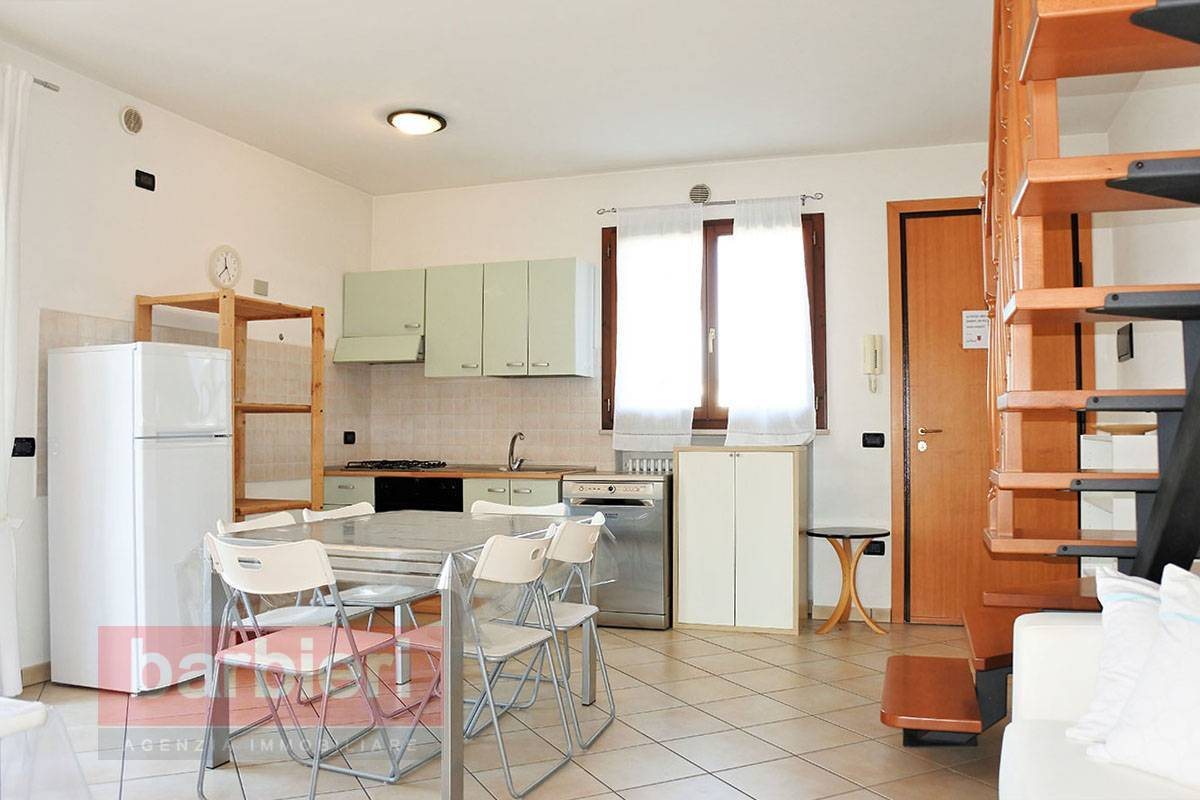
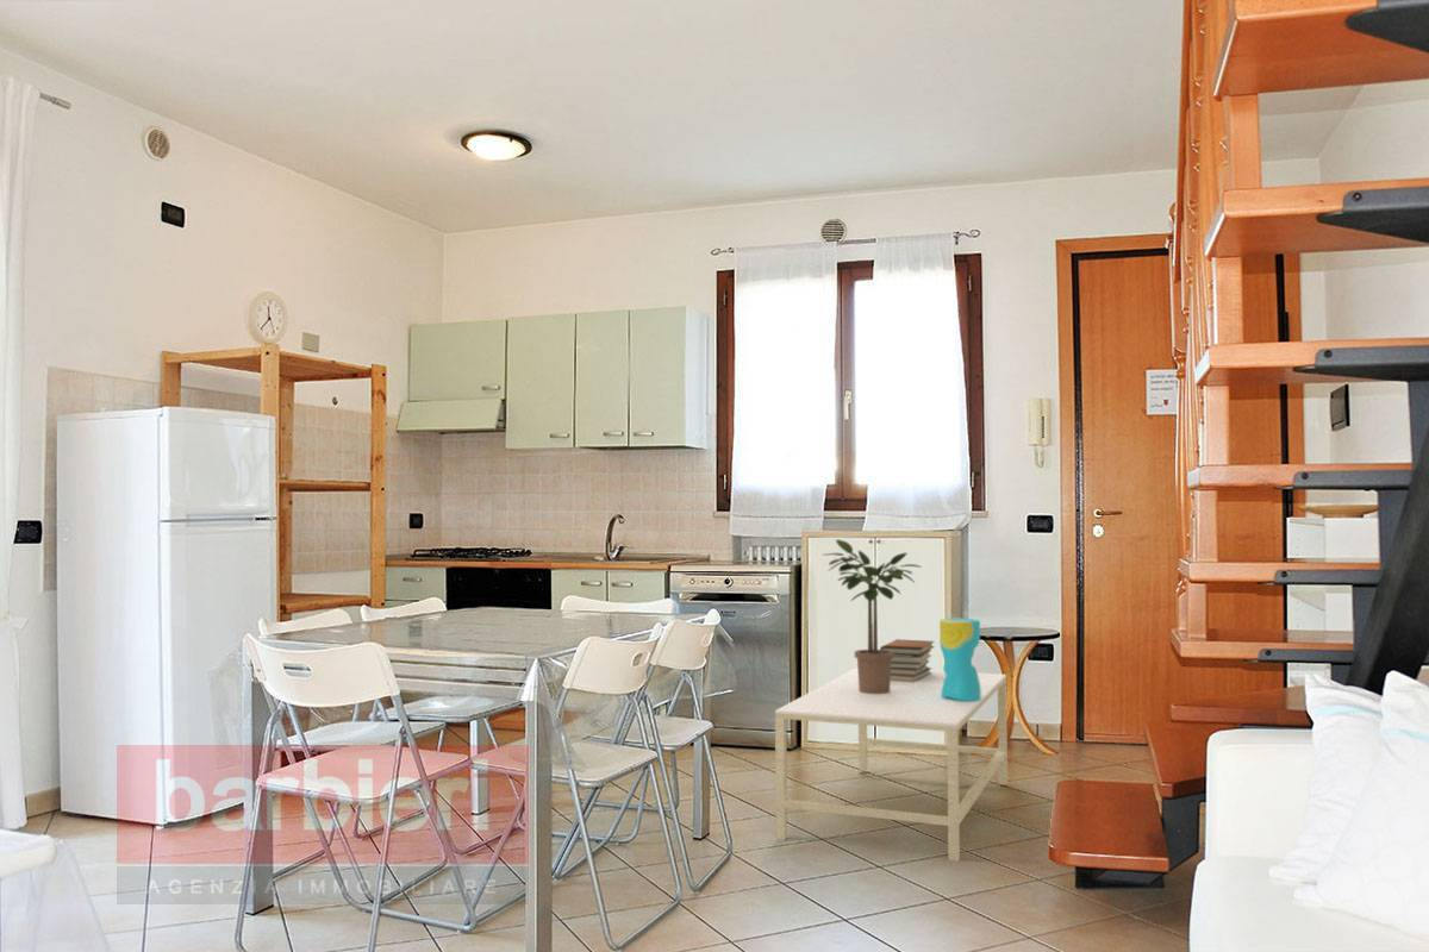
+ coffee table (901, 746)
+ decorative vase (960, 658)
+ book stack (906, 659)
+ potted plant (868, 615)
